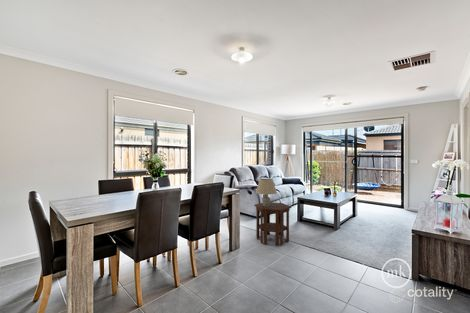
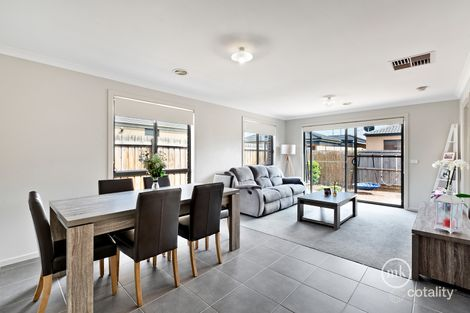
- side table (272, 223)
- table lamp (266, 192)
